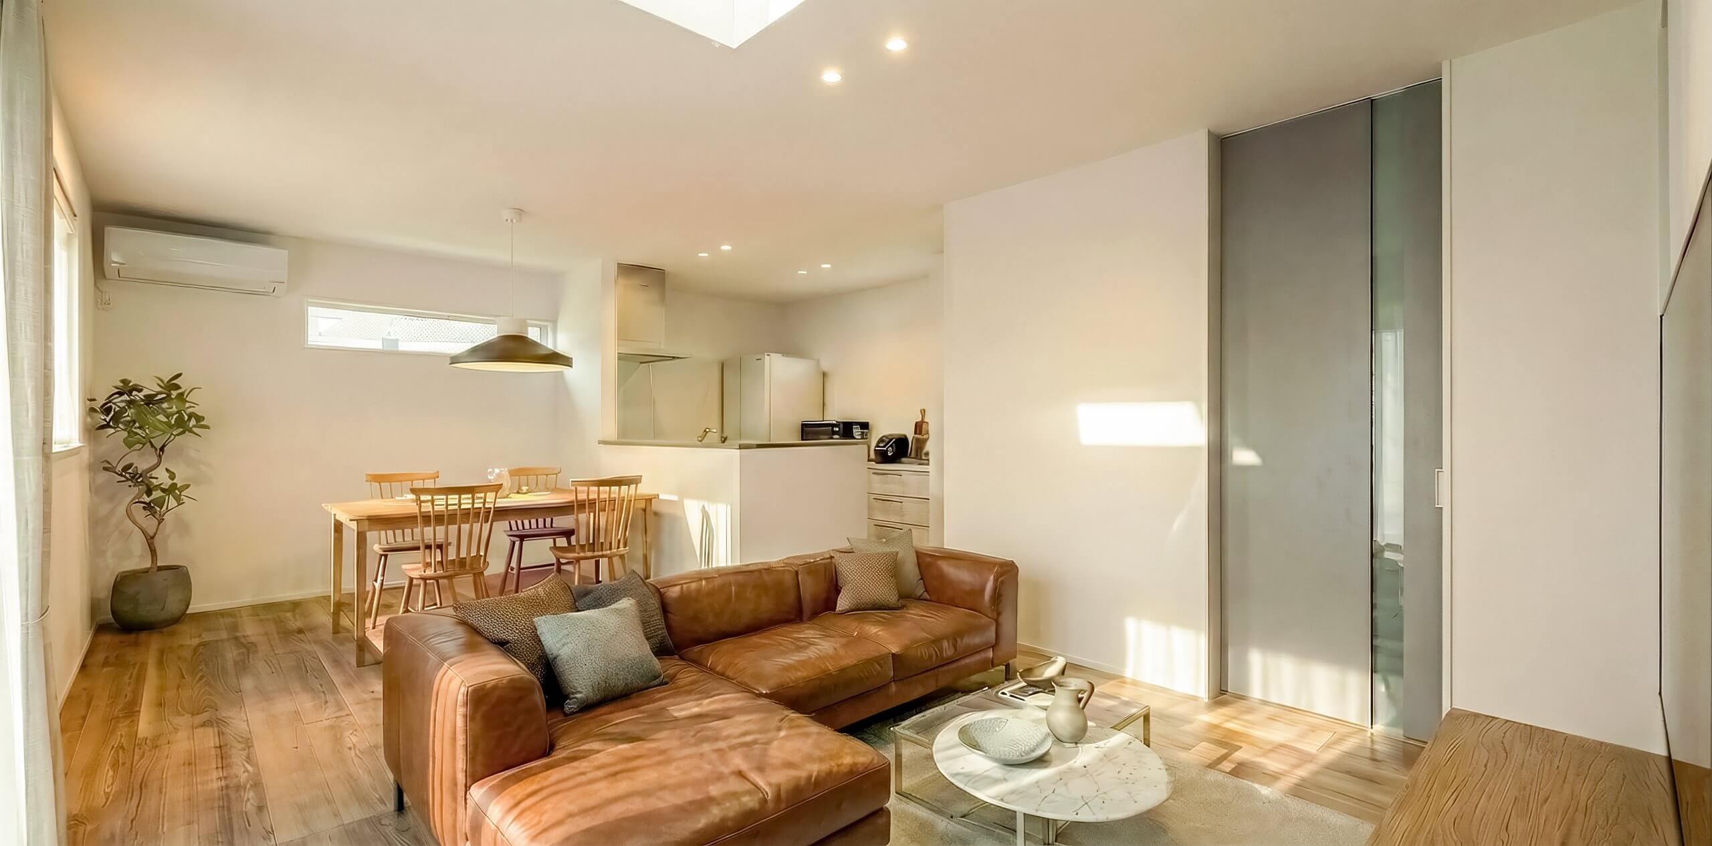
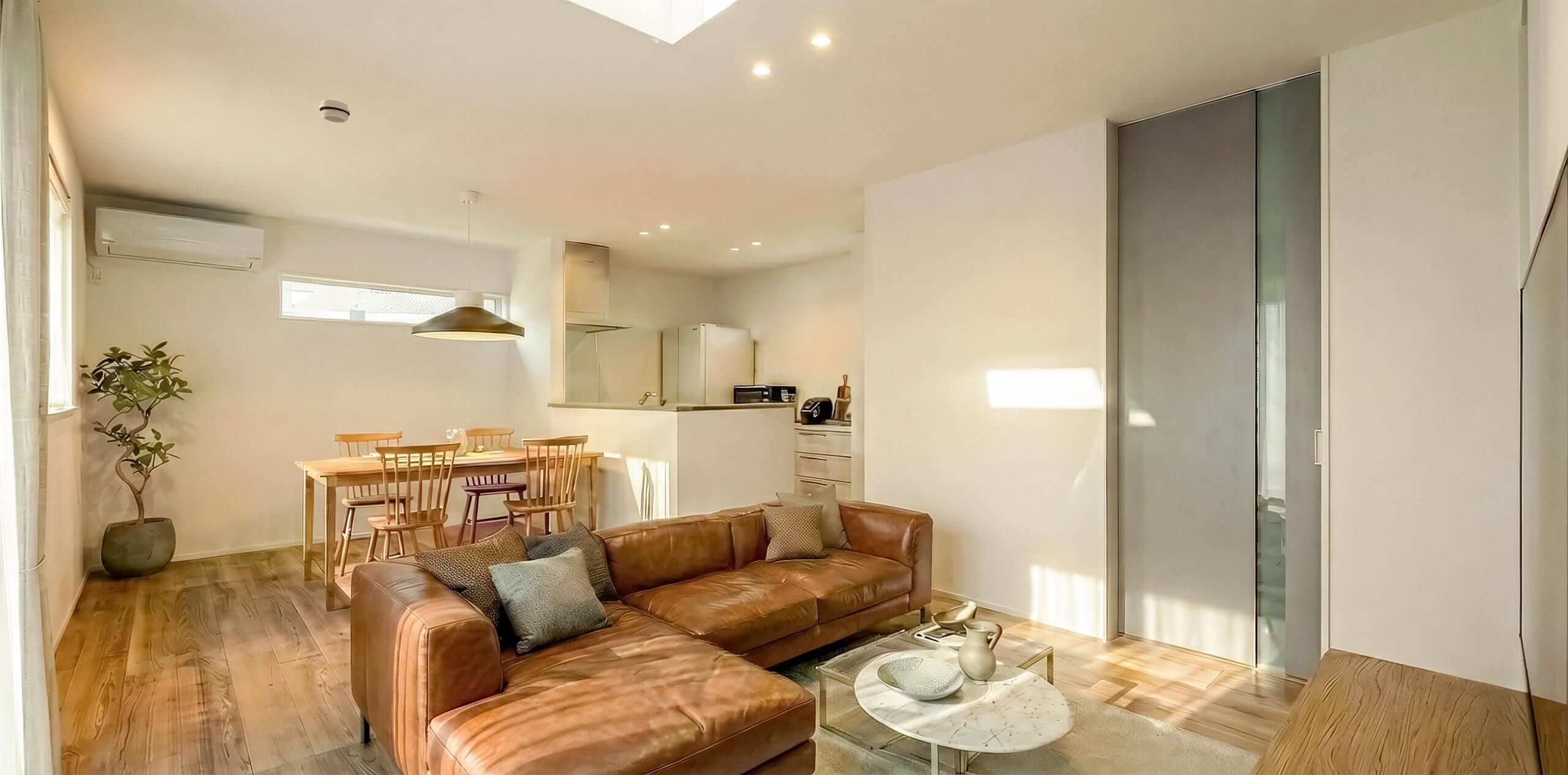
+ smoke detector (334, 111)
